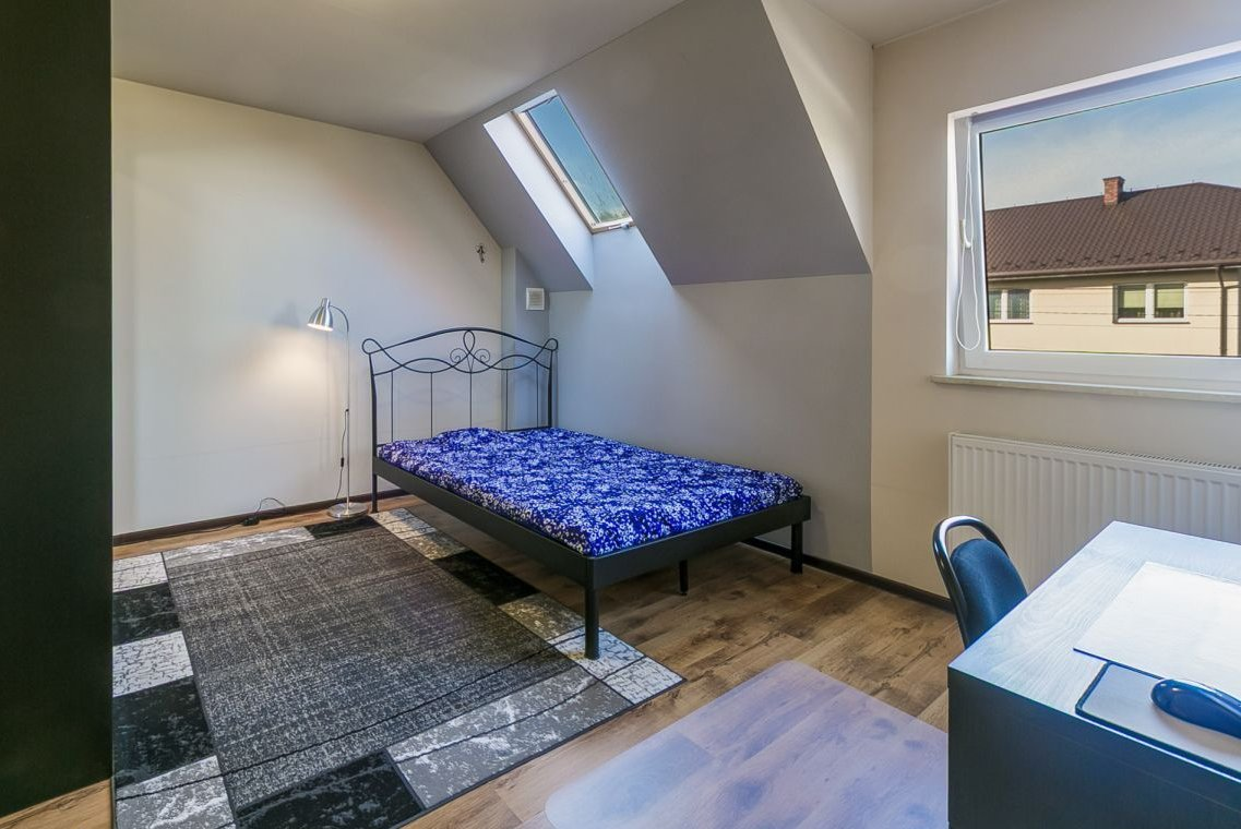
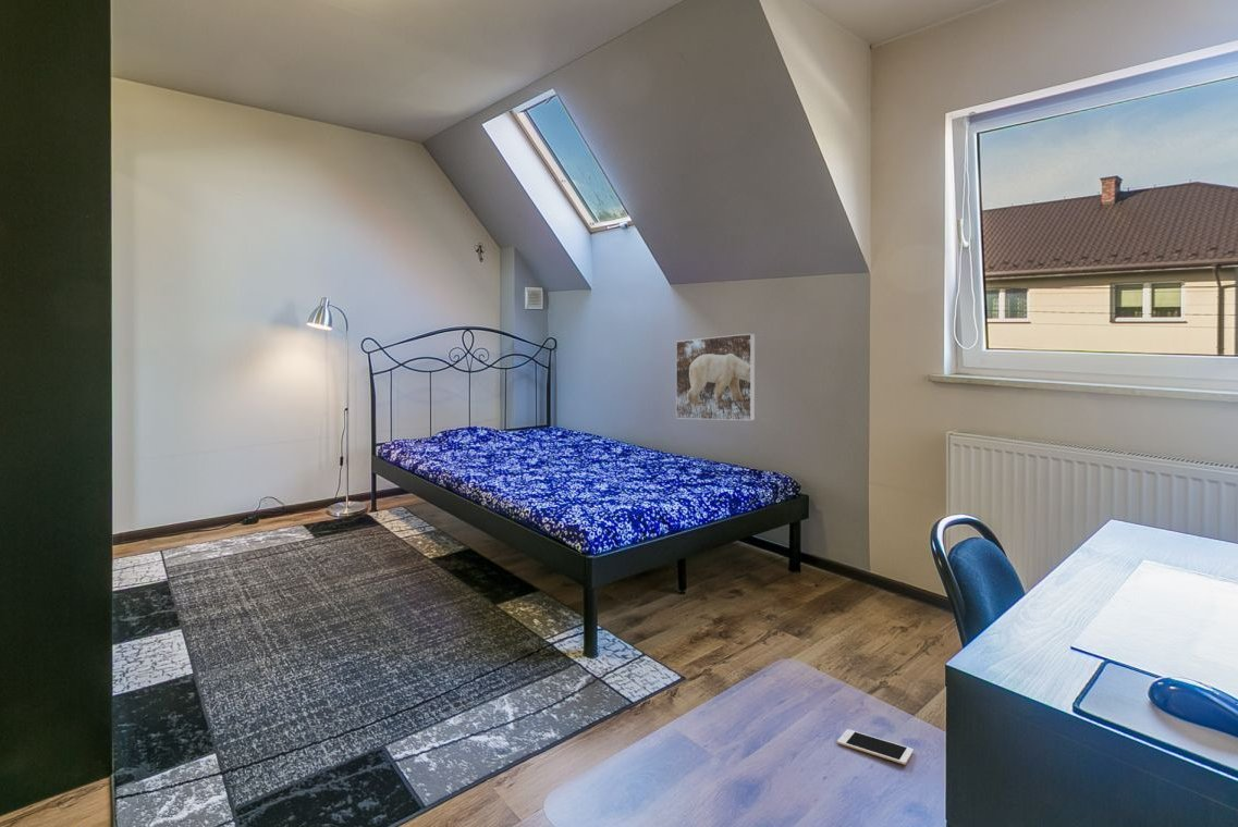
+ cell phone (874, 745)
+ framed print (713, 378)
